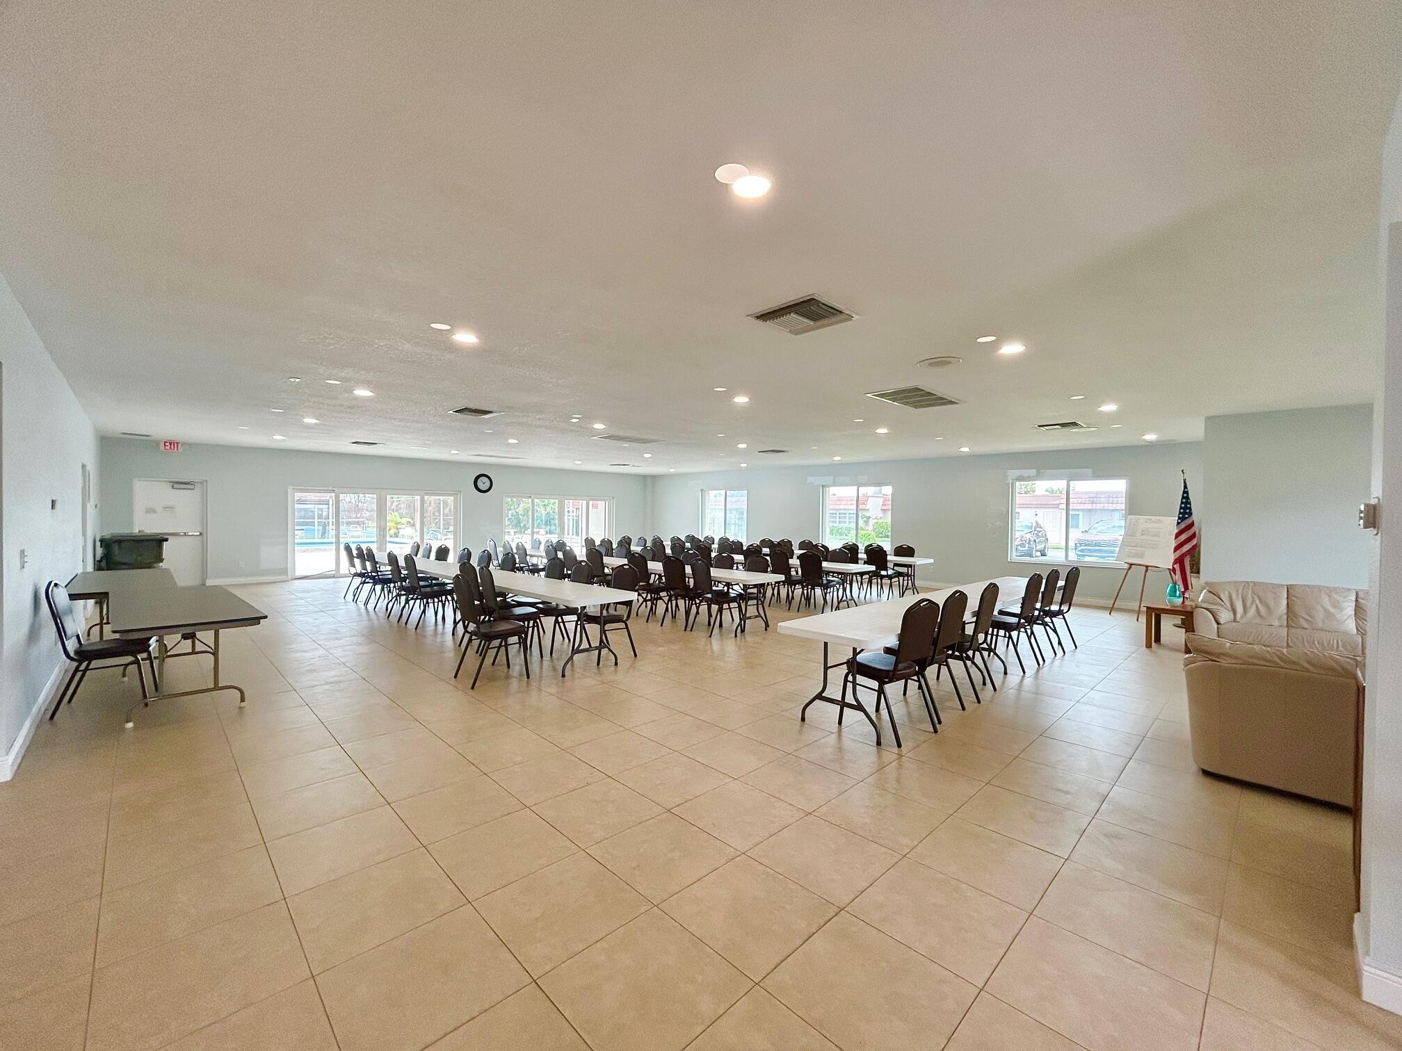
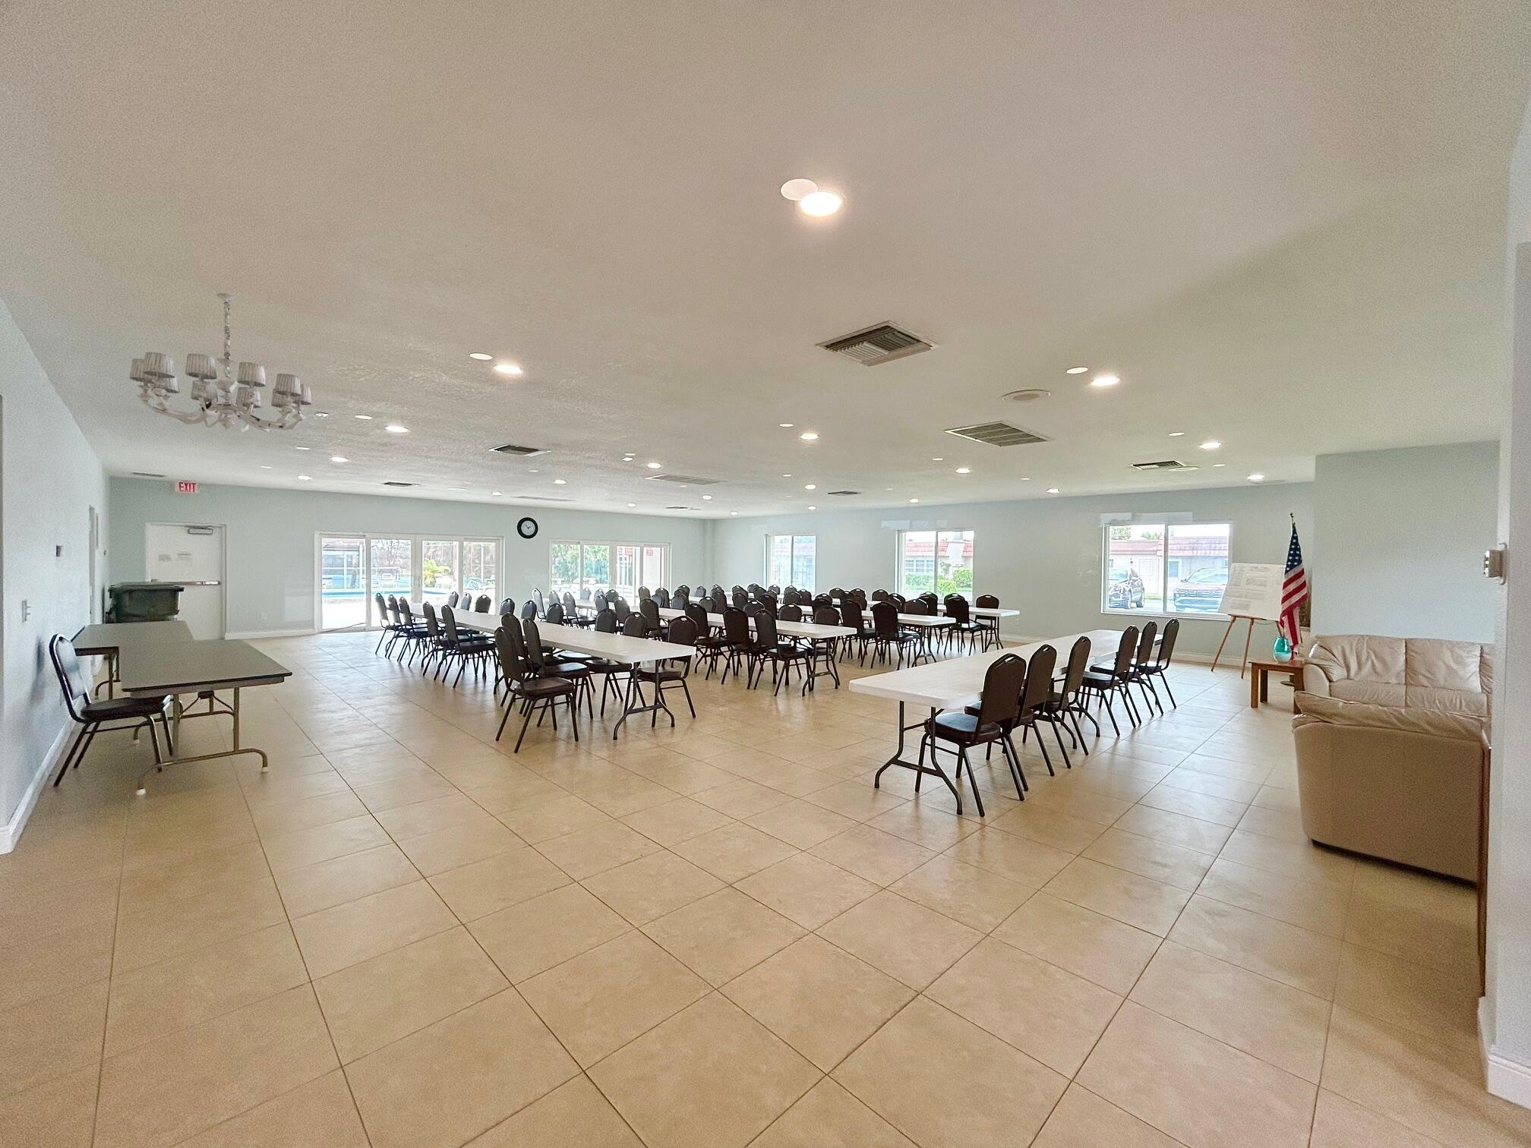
+ chandelier (227, 364)
